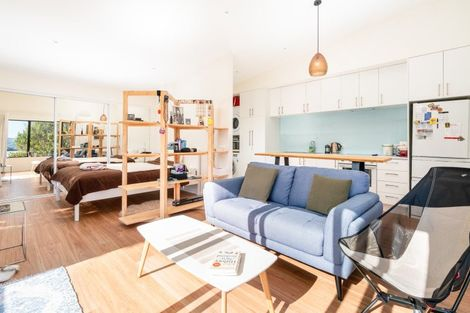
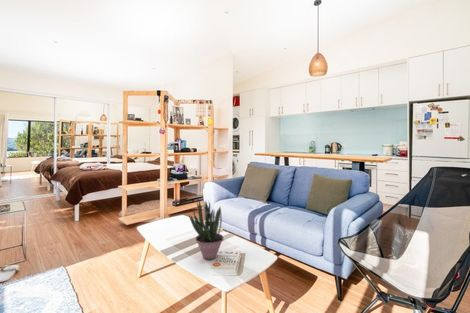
+ potted plant (206, 228)
